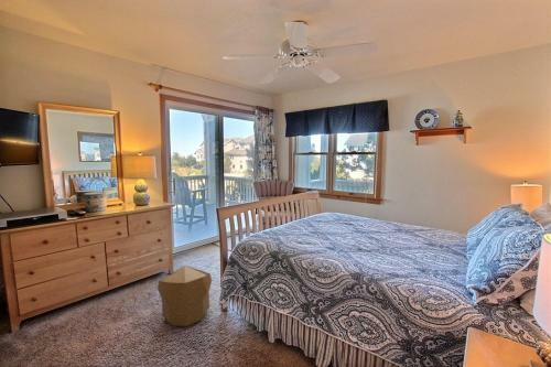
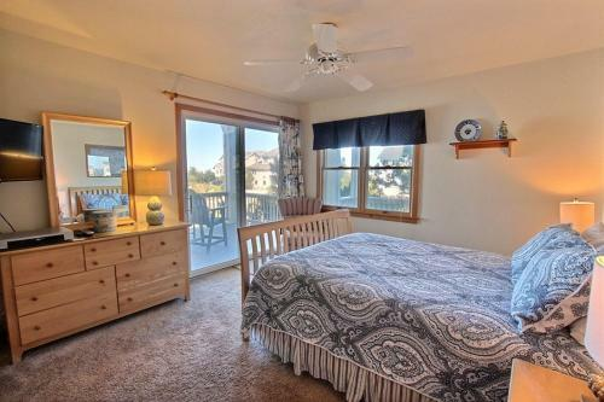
- pouf (185, 290)
